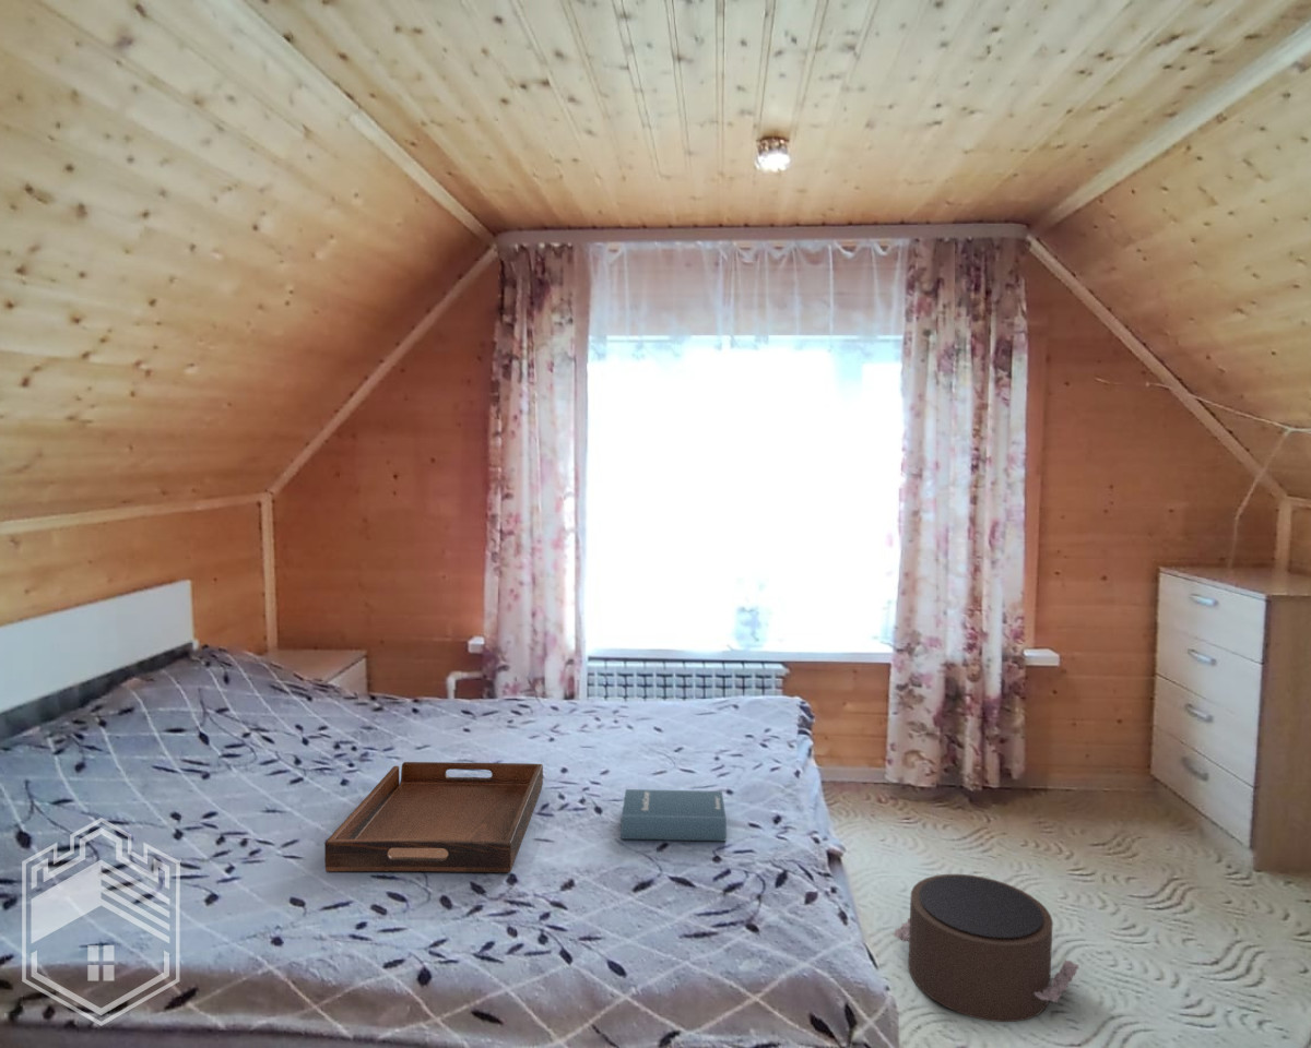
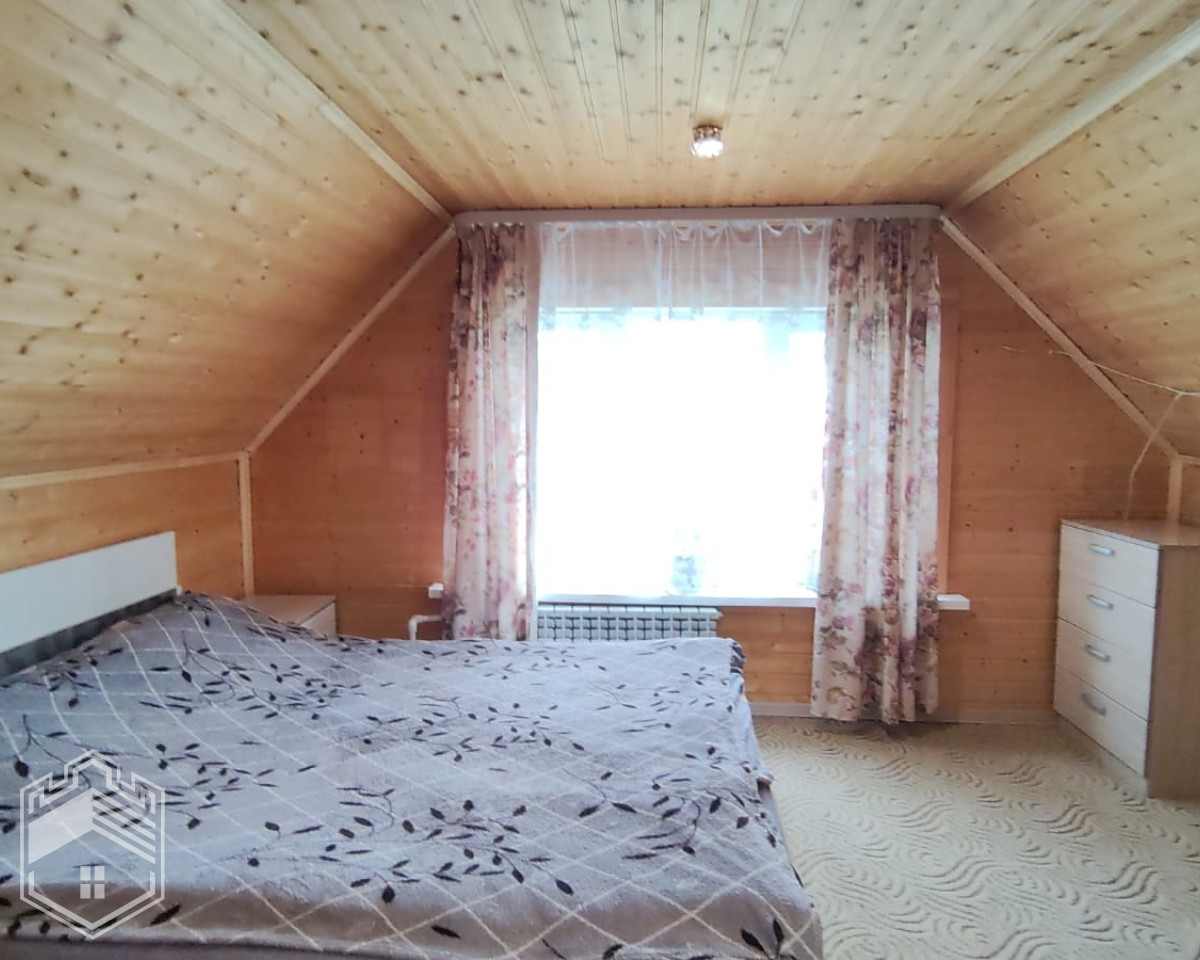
- hardback book (673, 814)
- pouf (983, 937)
- serving tray (447, 810)
